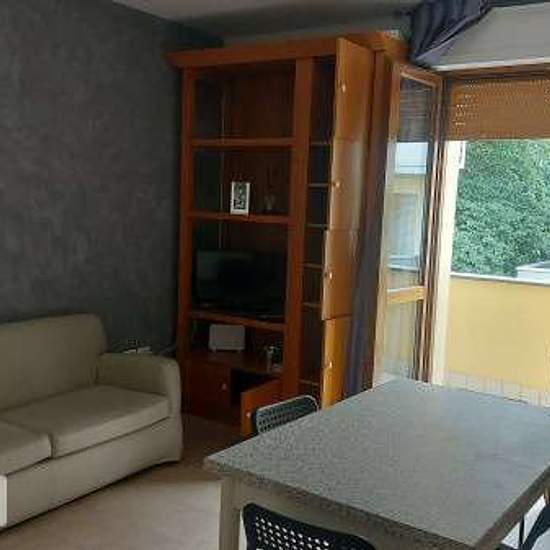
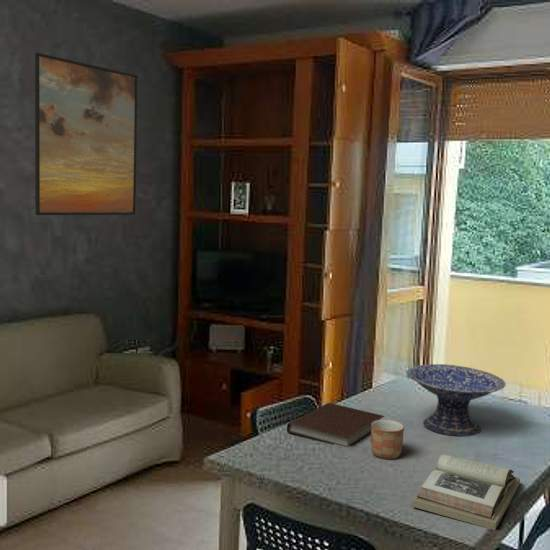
+ notebook (336, 423)
+ decorative bowl (453, 401)
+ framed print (89, 141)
+ book (469, 481)
+ mug (388, 438)
